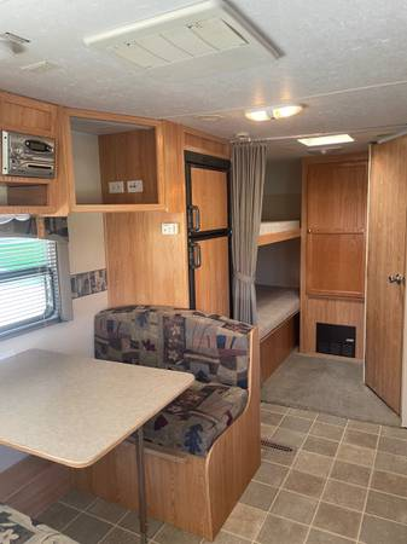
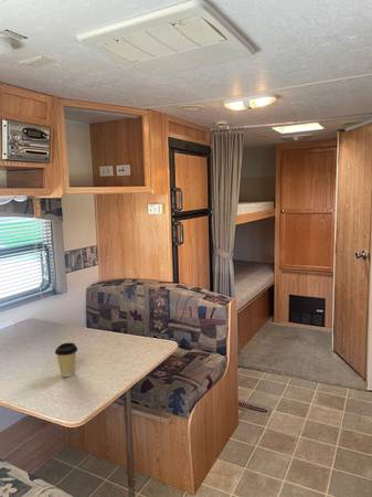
+ coffee cup (66, 359)
